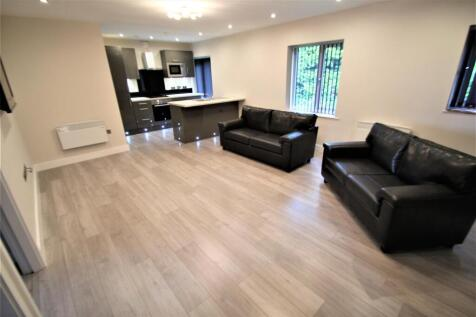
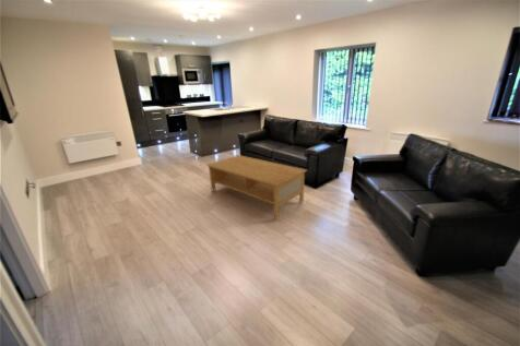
+ coffee table (253, 181)
